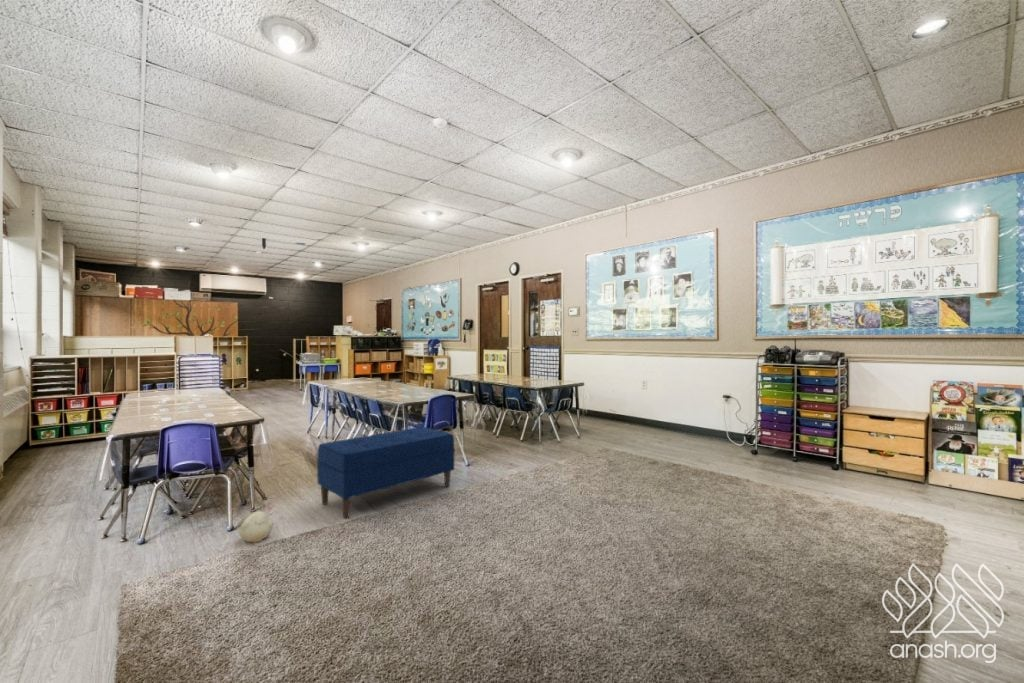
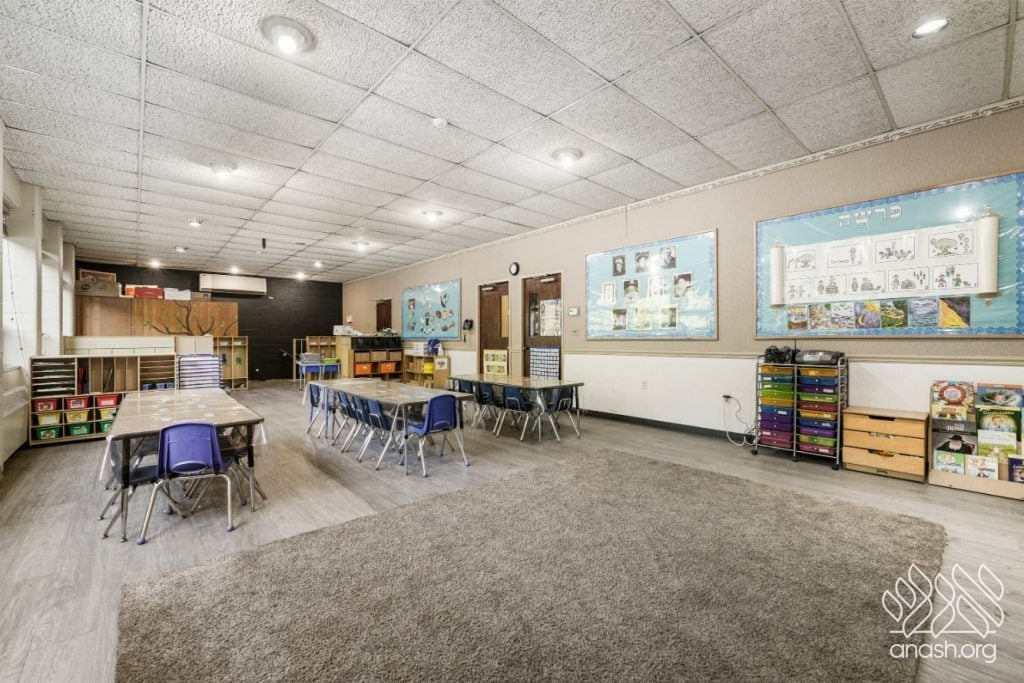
- plush toy (257, 522)
- bench (389, 466)
